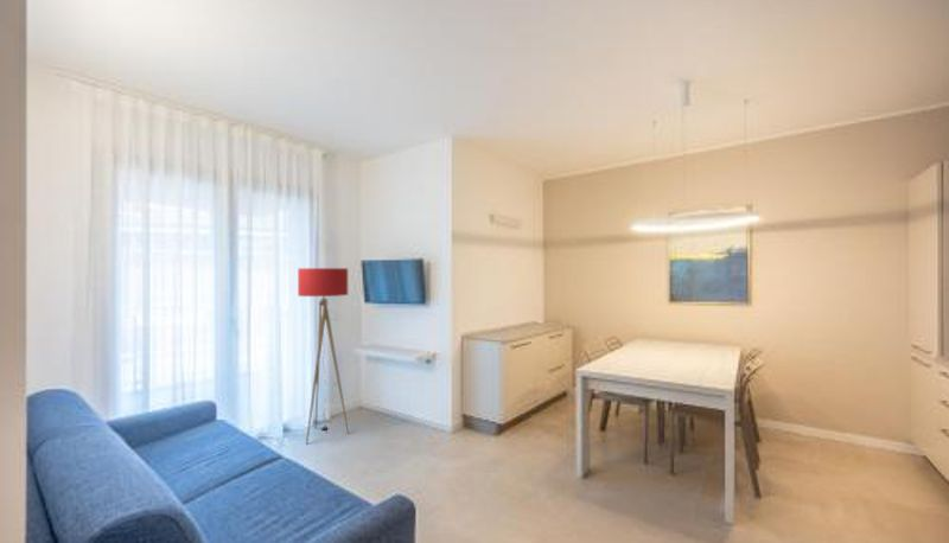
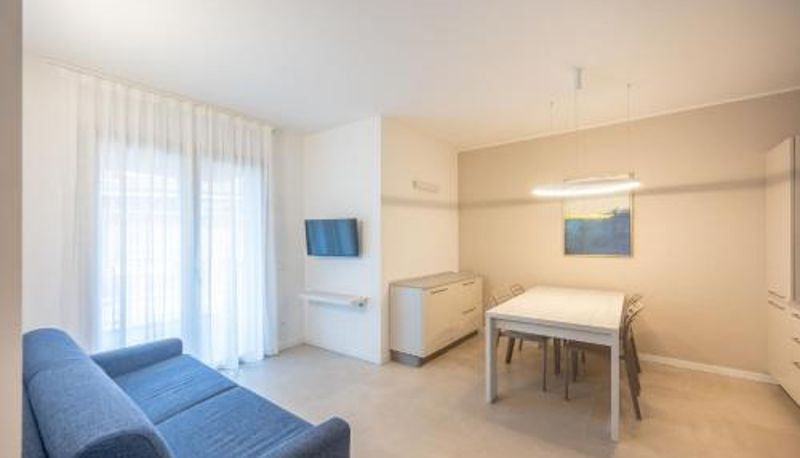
- floor lamp (324, 351)
